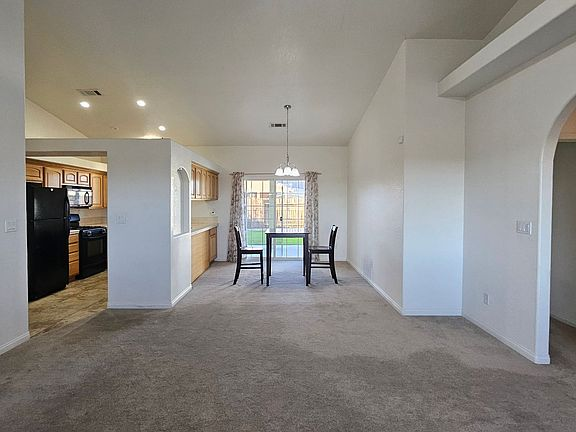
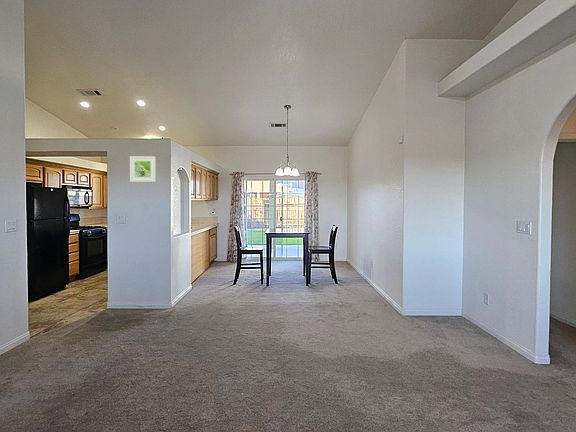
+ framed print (142, 169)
